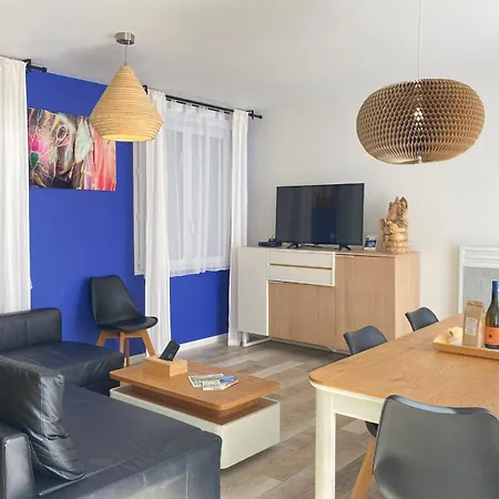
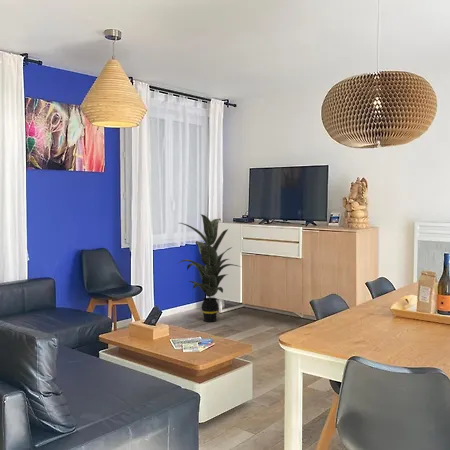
+ indoor plant (205, 267)
